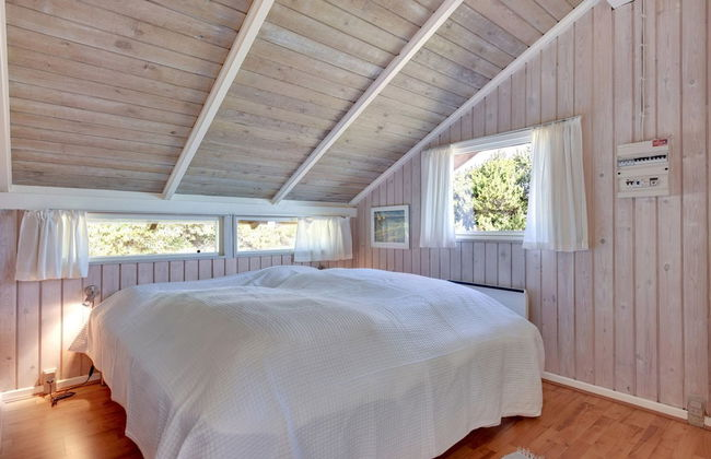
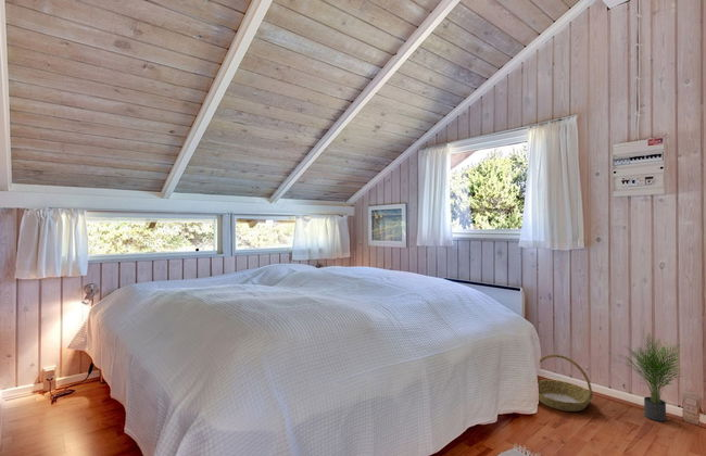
+ potted plant (648, 373)
+ basket (560, 381)
